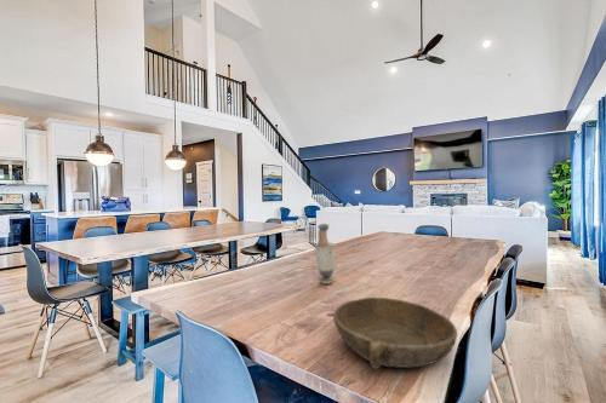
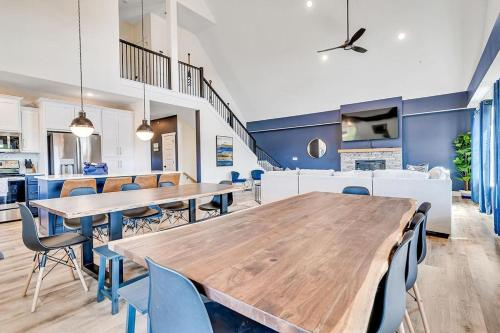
- vase (325, 253)
- bowl (391, 330)
